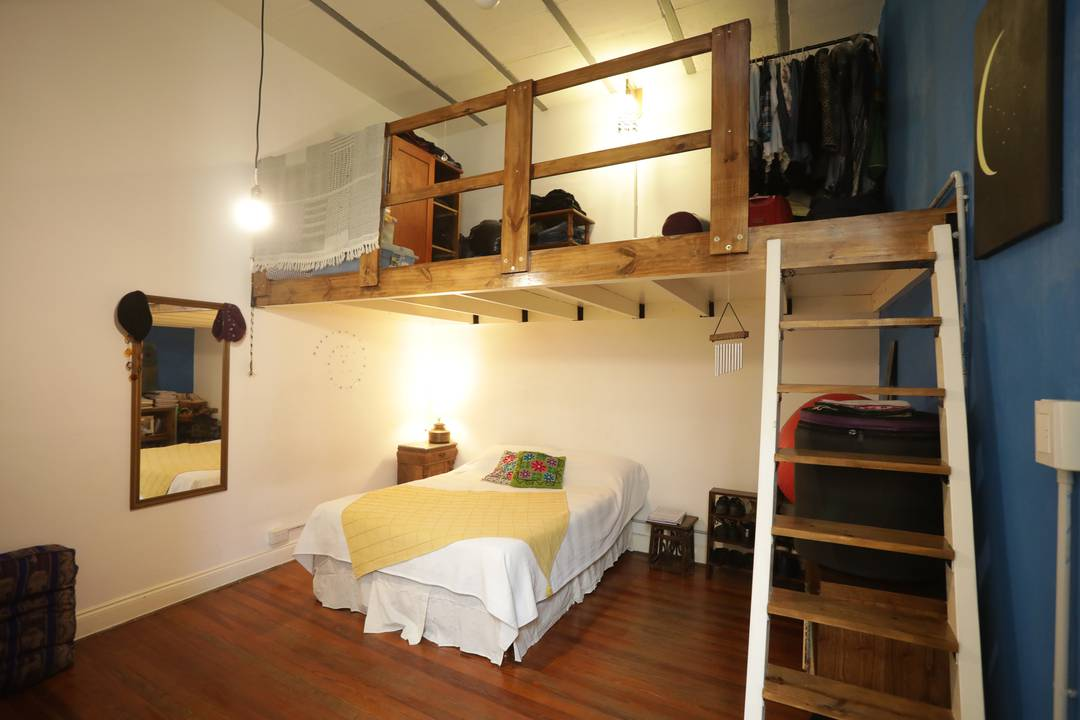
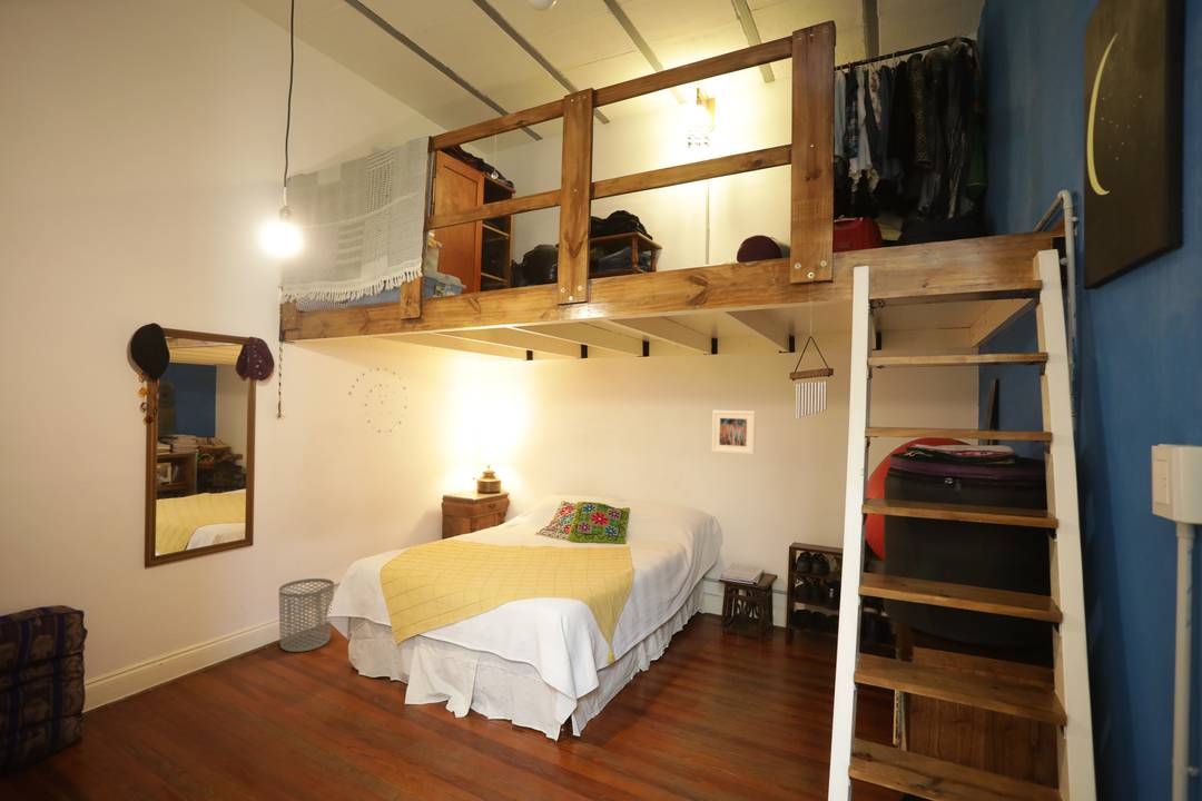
+ waste bin (306, 613)
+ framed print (732, 432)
